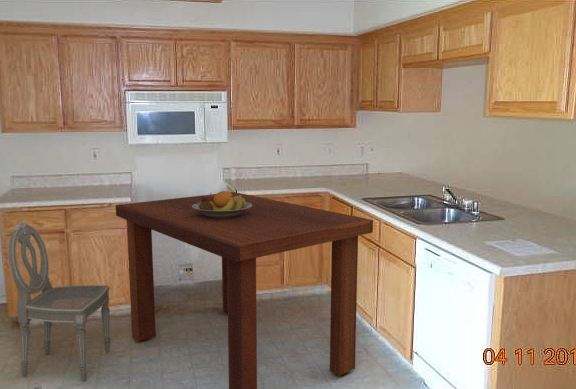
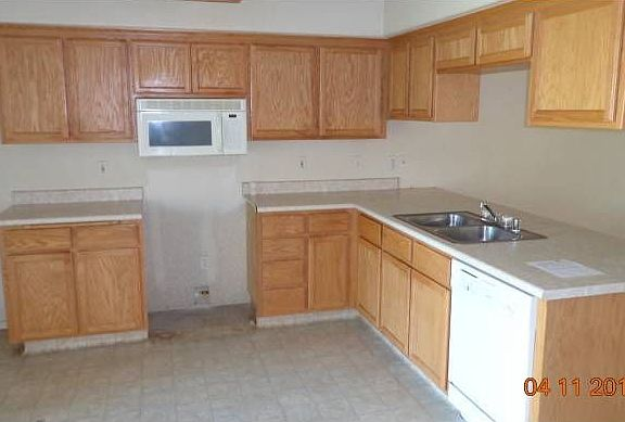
- dining table (235, 285)
- dining chair (61, 295)
- fruit bowl (222, 202)
